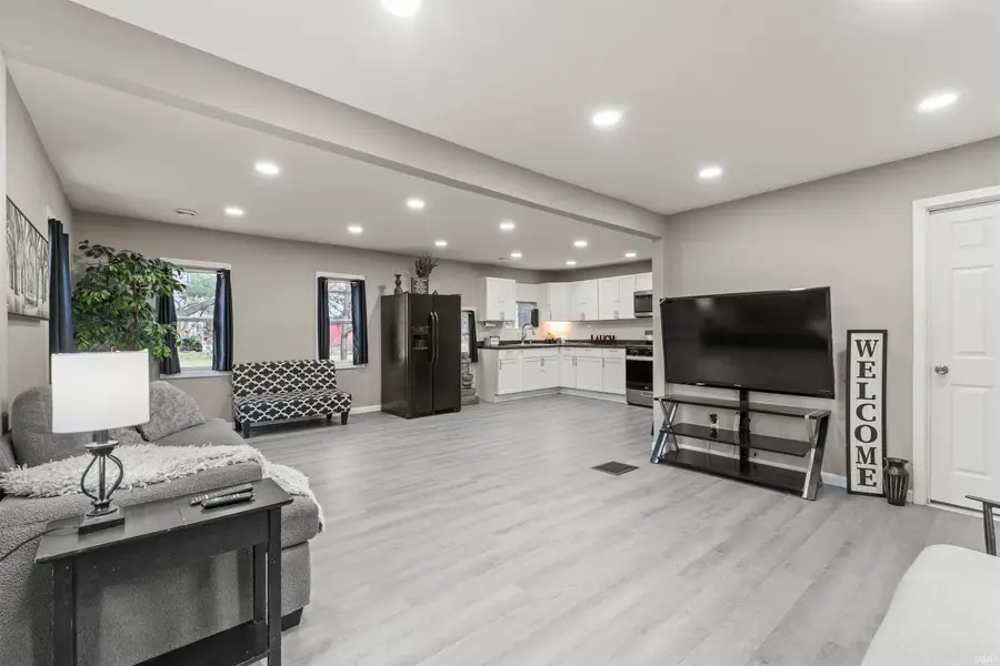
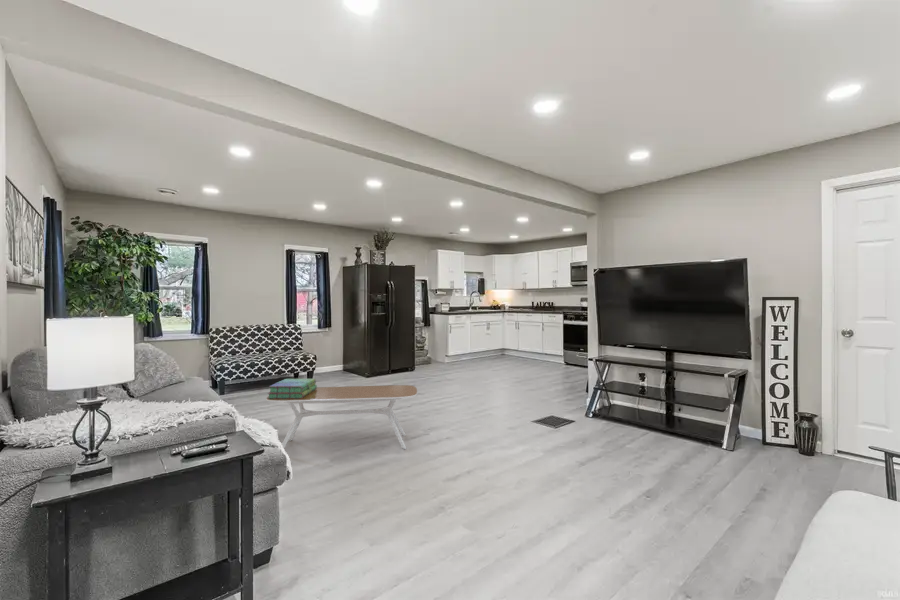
+ coffee table (345, 413)
+ stack of books (293, 387)
